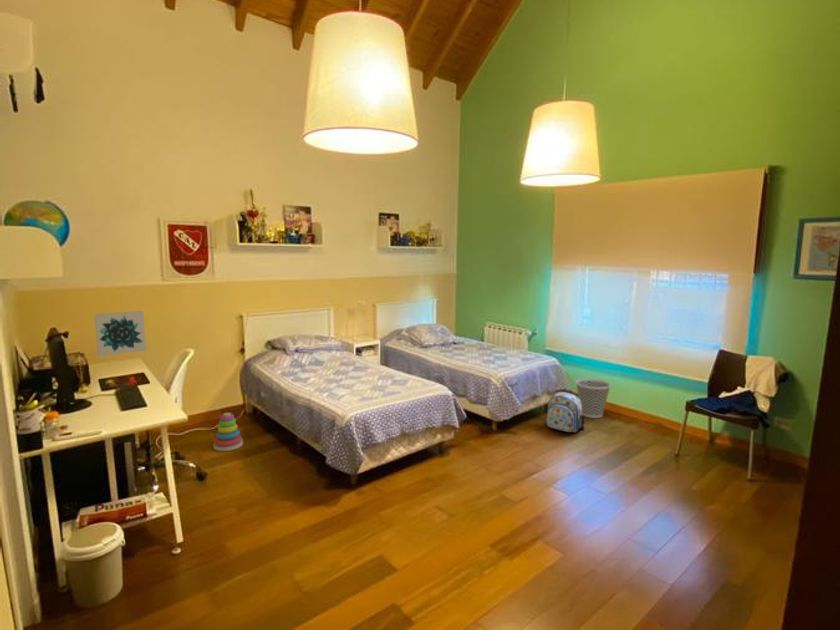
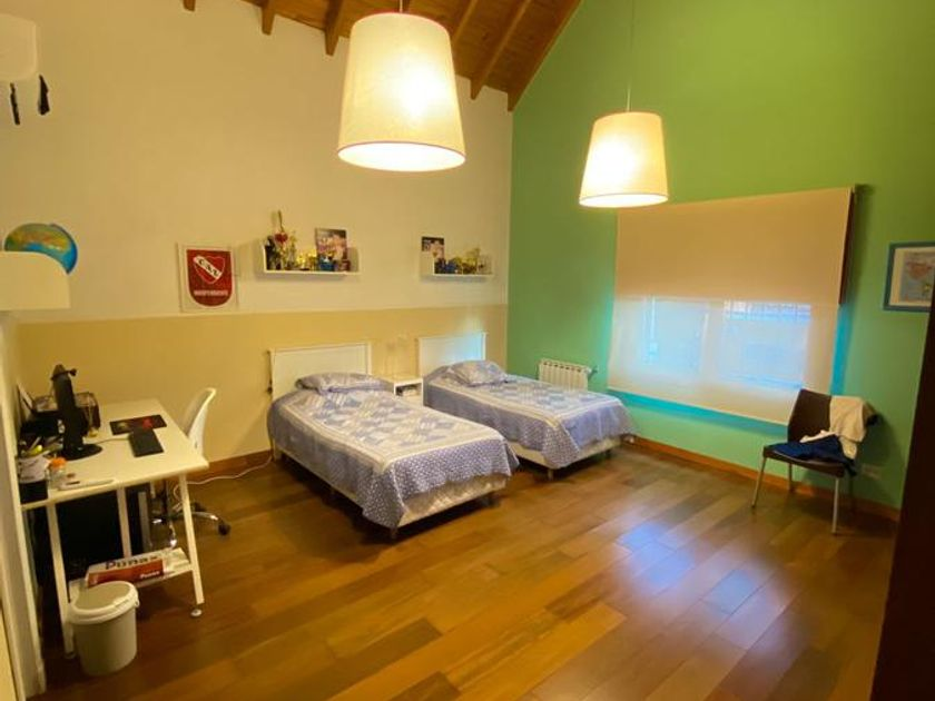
- backpack (563, 411)
- wall art (121, 332)
- stacking toy (227, 429)
- wastebasket (592, 398)
